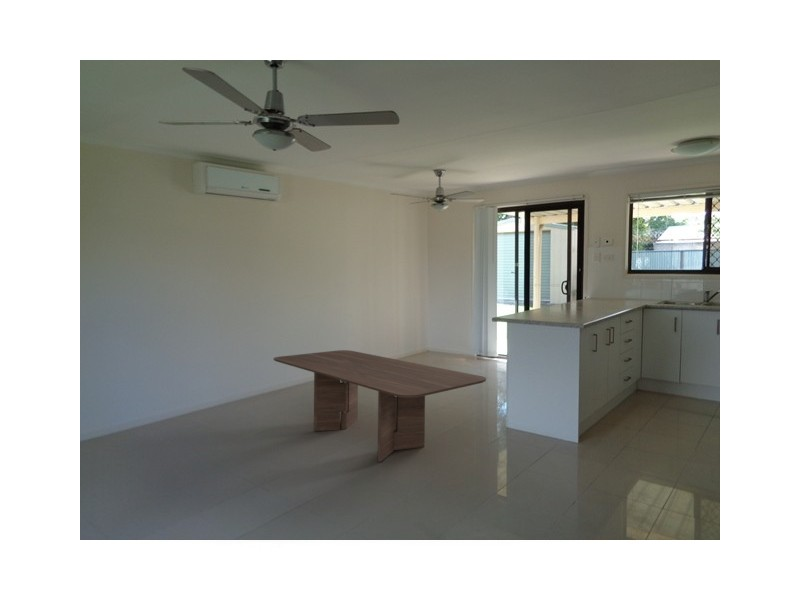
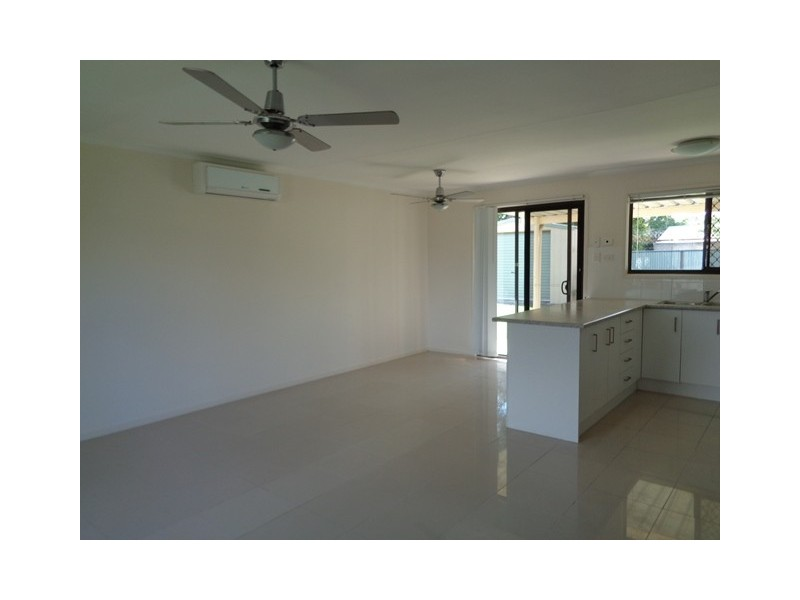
- dining table (357, 402)
